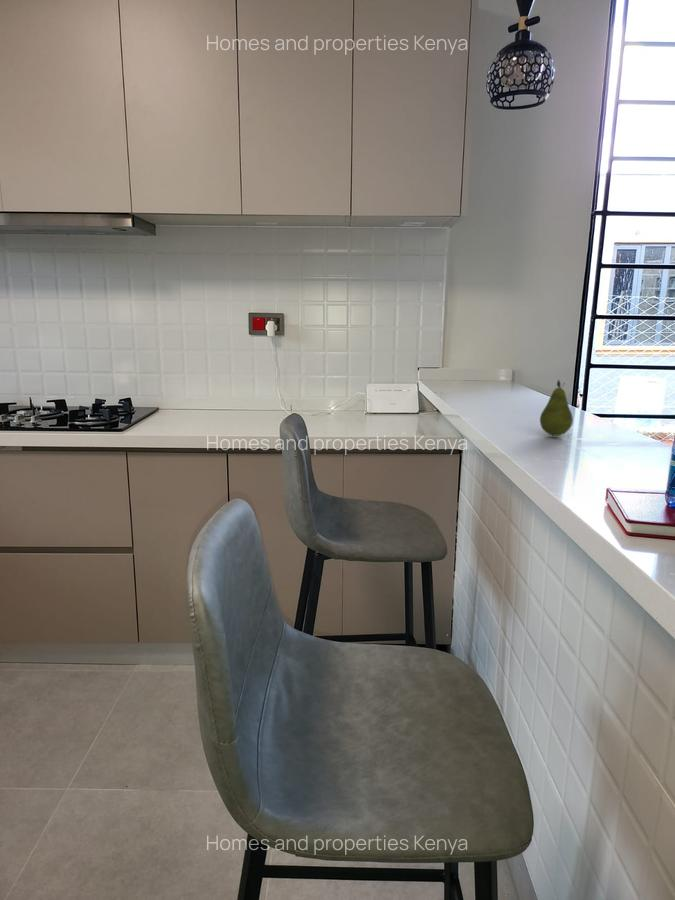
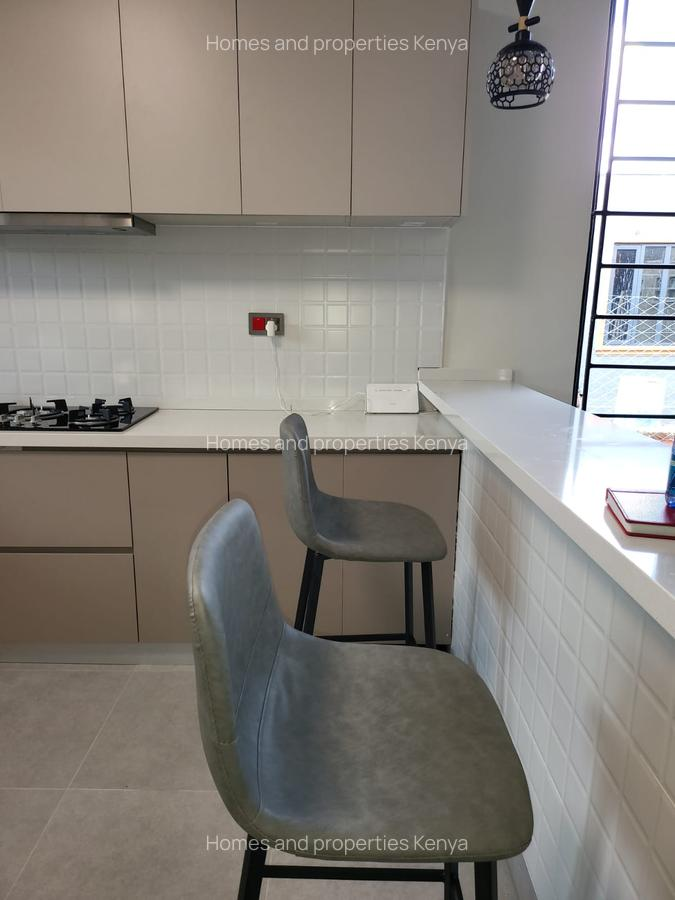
- fruit (557, 407)
